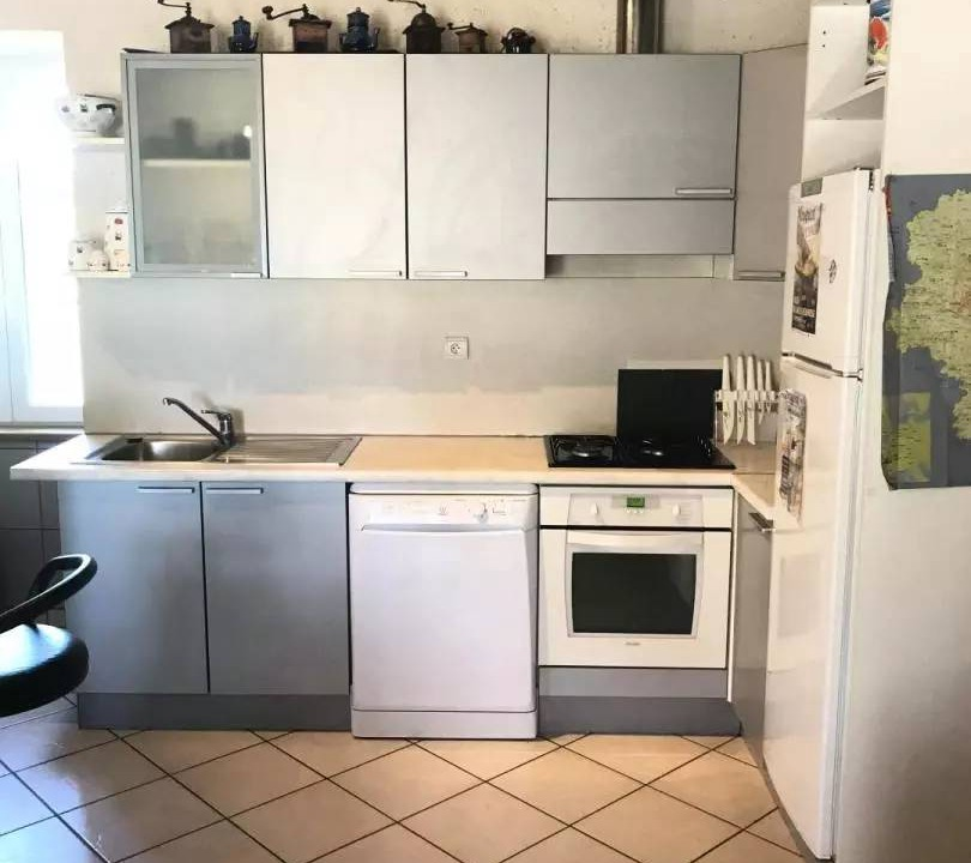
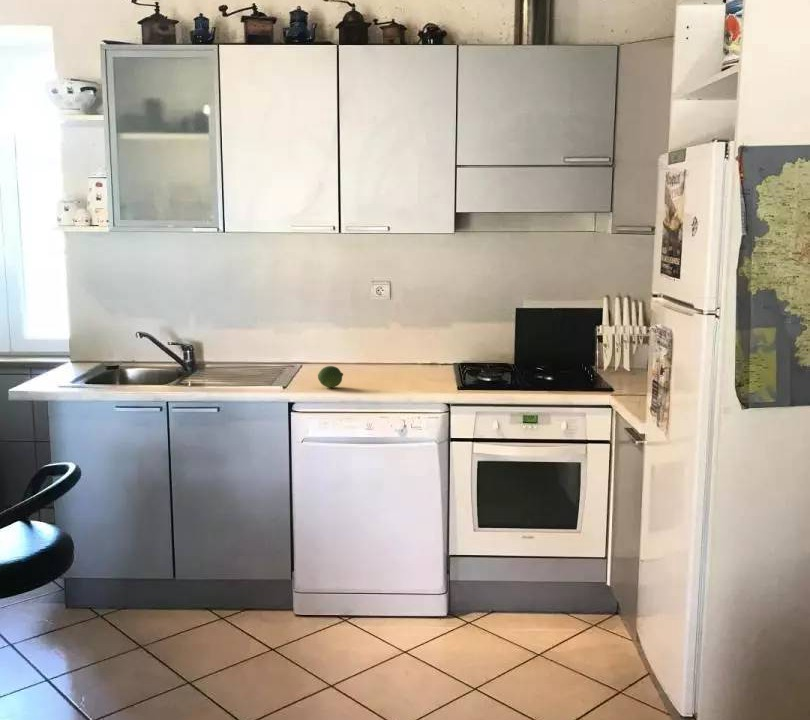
+ fruit (330, 376)
